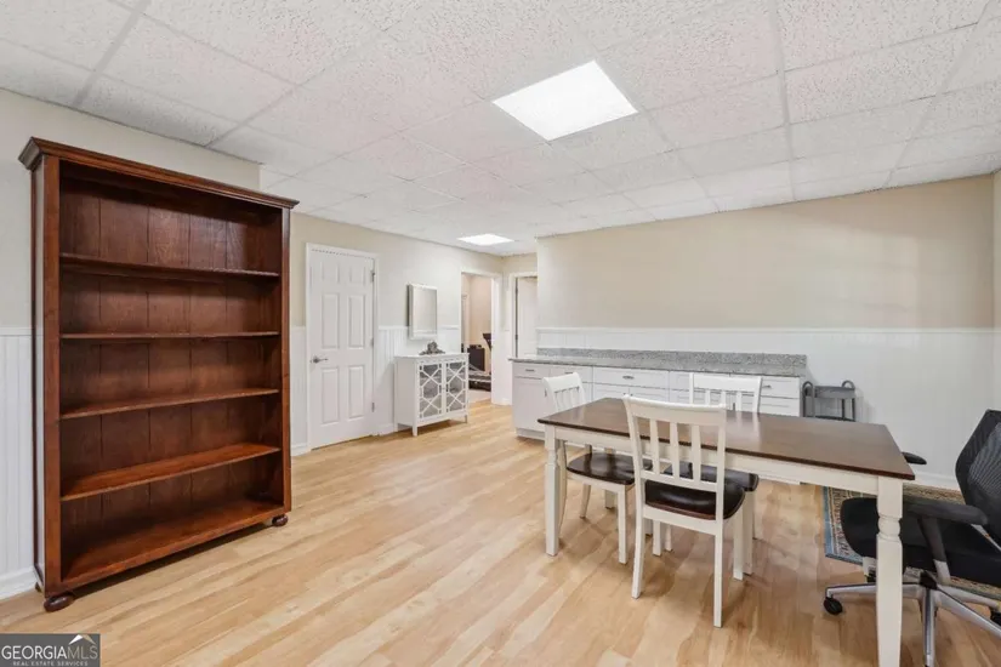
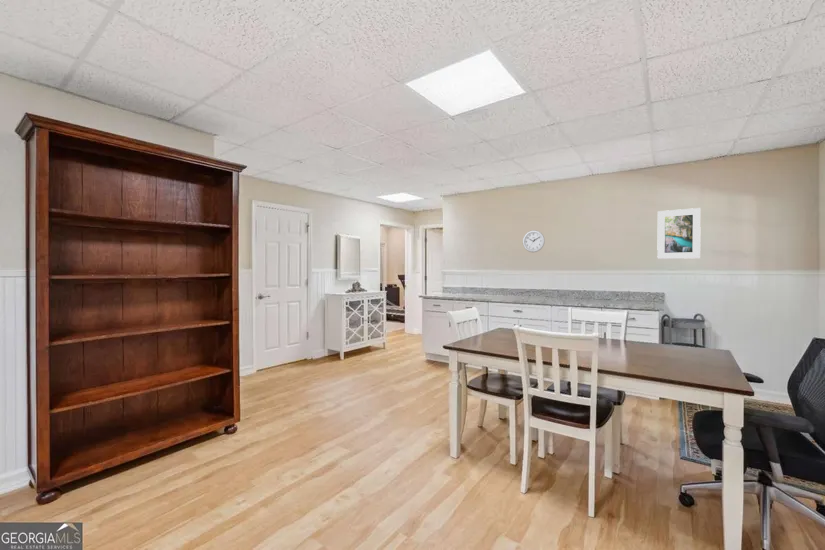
+ wall clock (533, 241)
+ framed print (678, 234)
